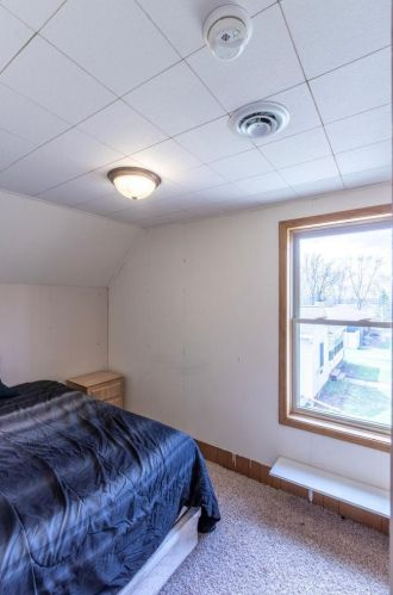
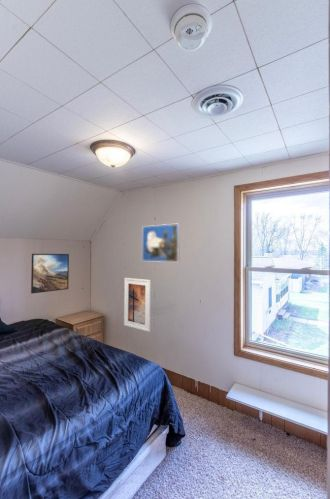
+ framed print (51, 272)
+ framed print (136, 303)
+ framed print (159, 243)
